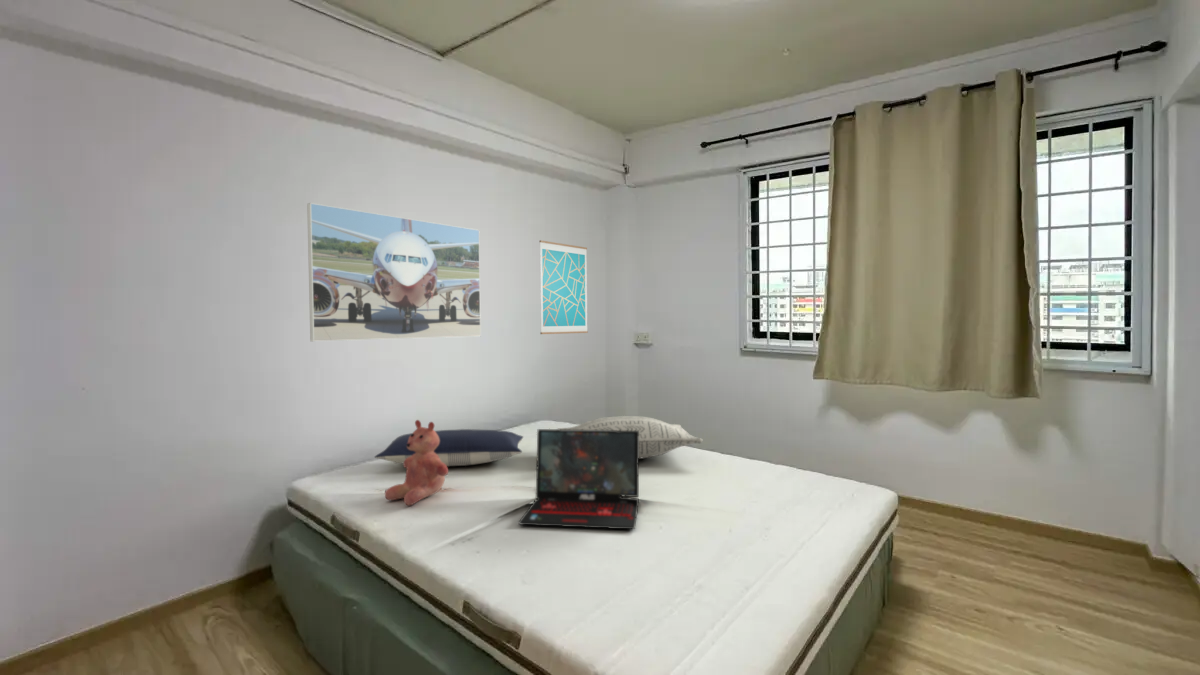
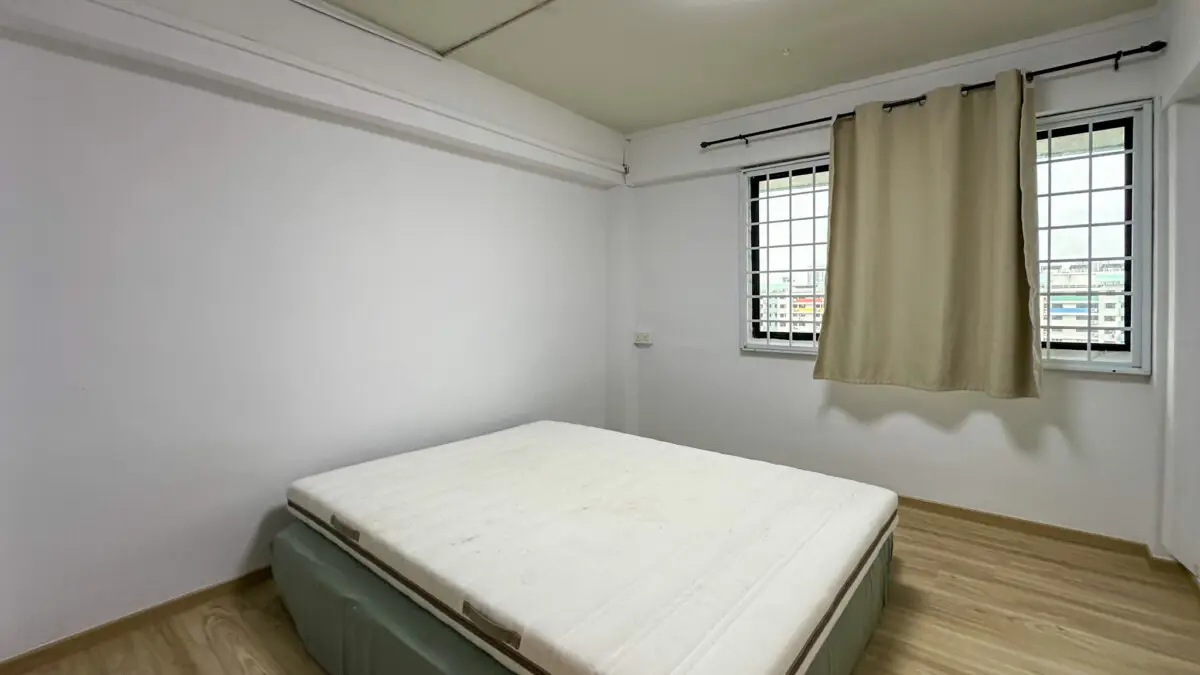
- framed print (405, 278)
- teddy bear (415, 460)
- laptop (582, 475)
- wall art (564, 289)
- pillow (624, 430)
- pillow (454, 446)
